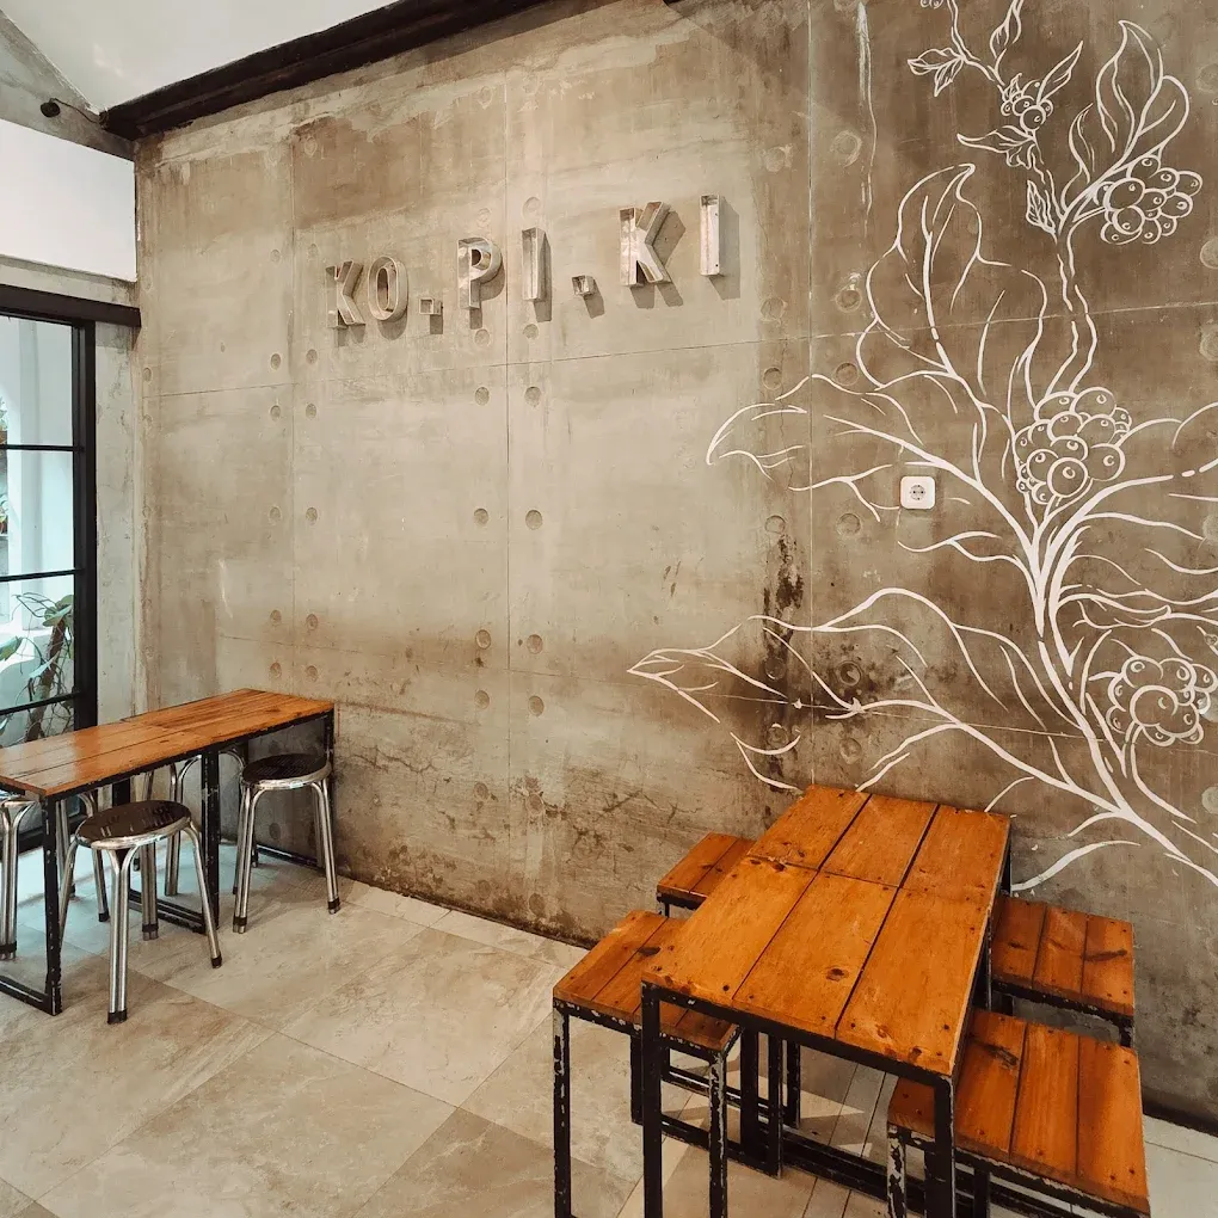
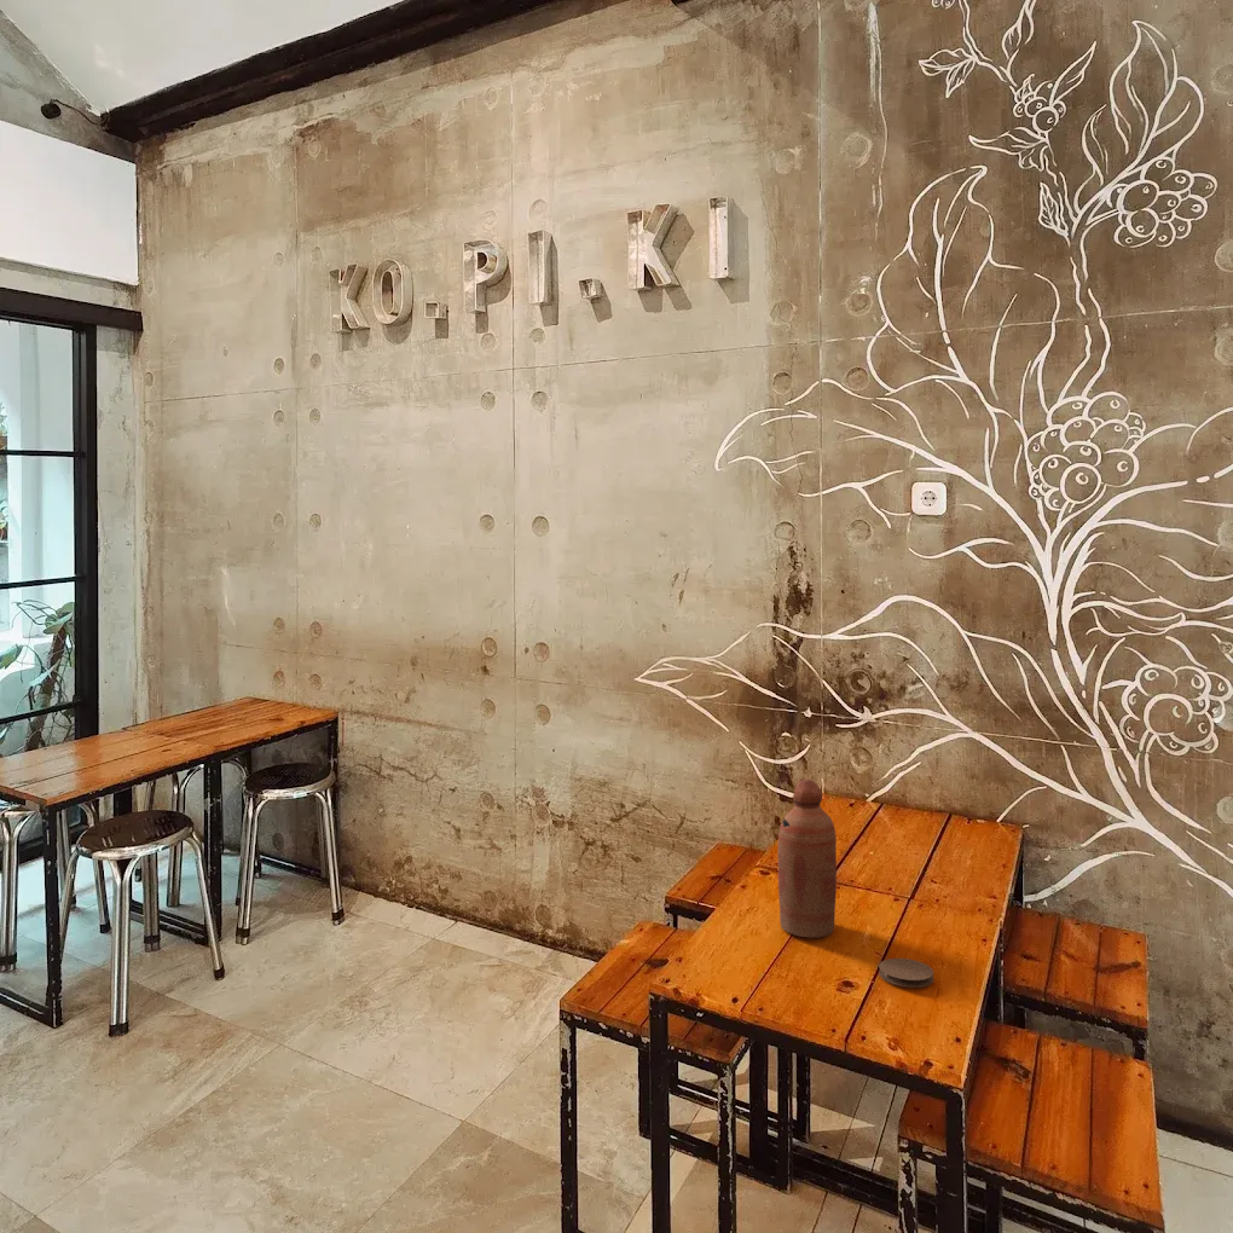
+ bottle (806, 853)
+ coaster (905, 972)
